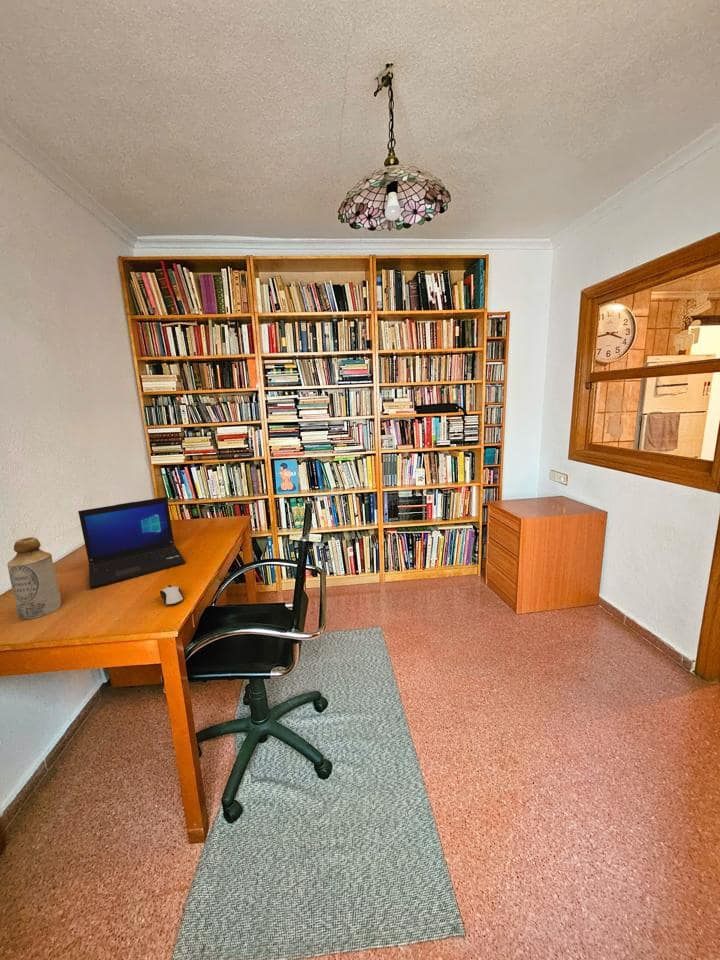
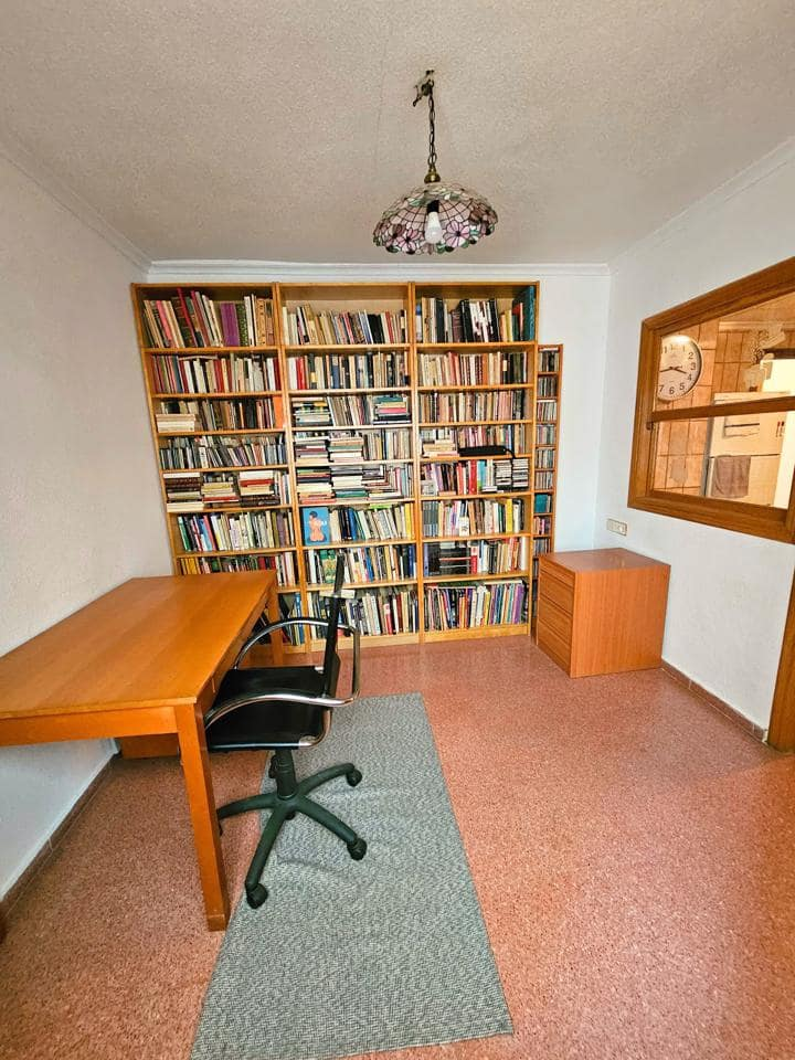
- bottle (33, 575)
- computer mouse (171, 593)
- laptop (132, 537)
